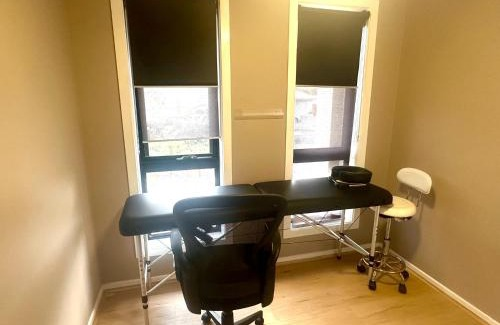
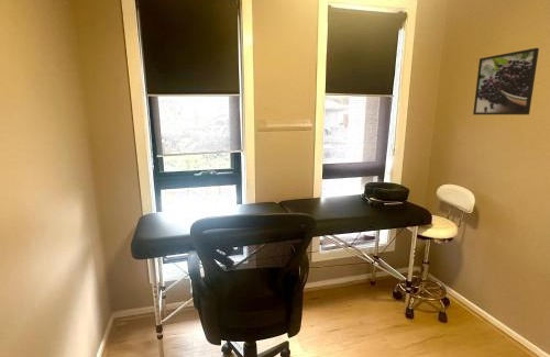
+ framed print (503, 85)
